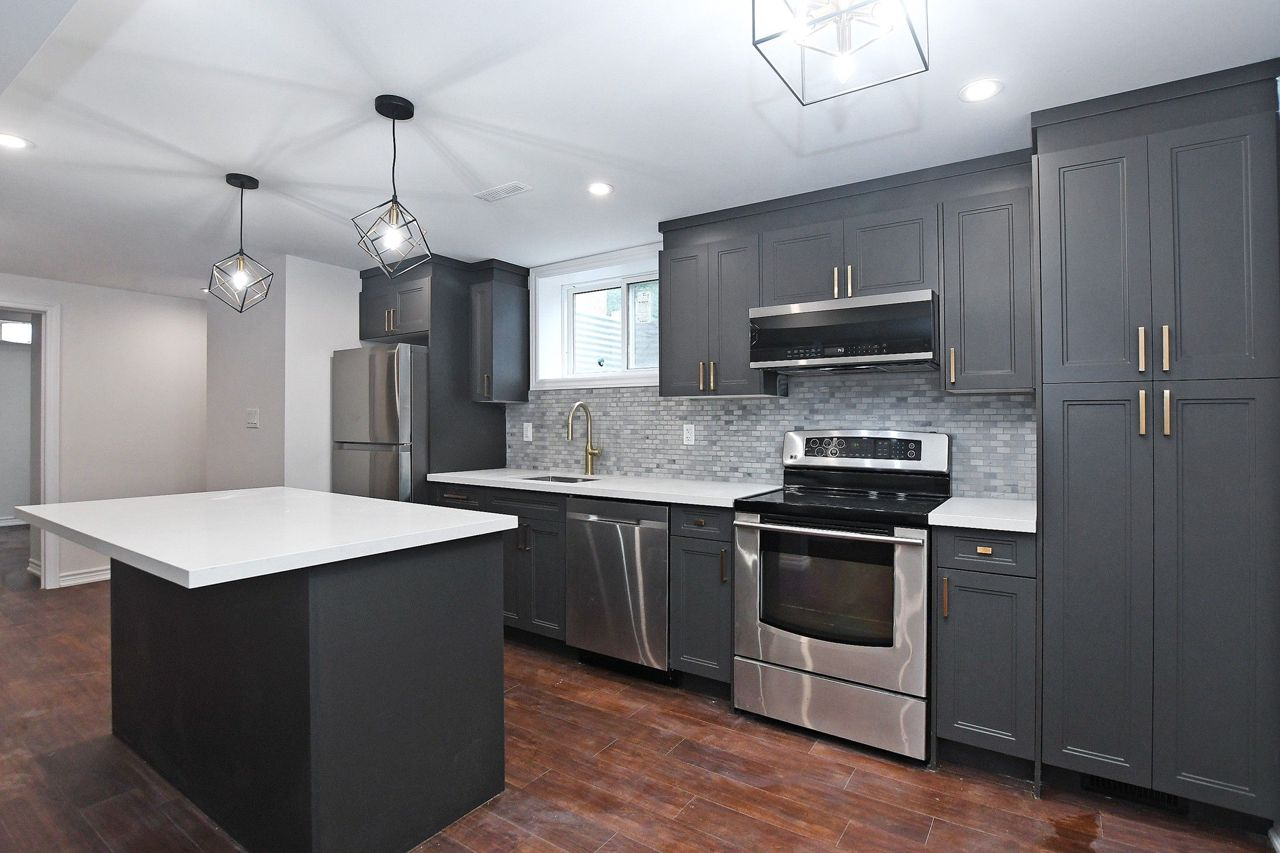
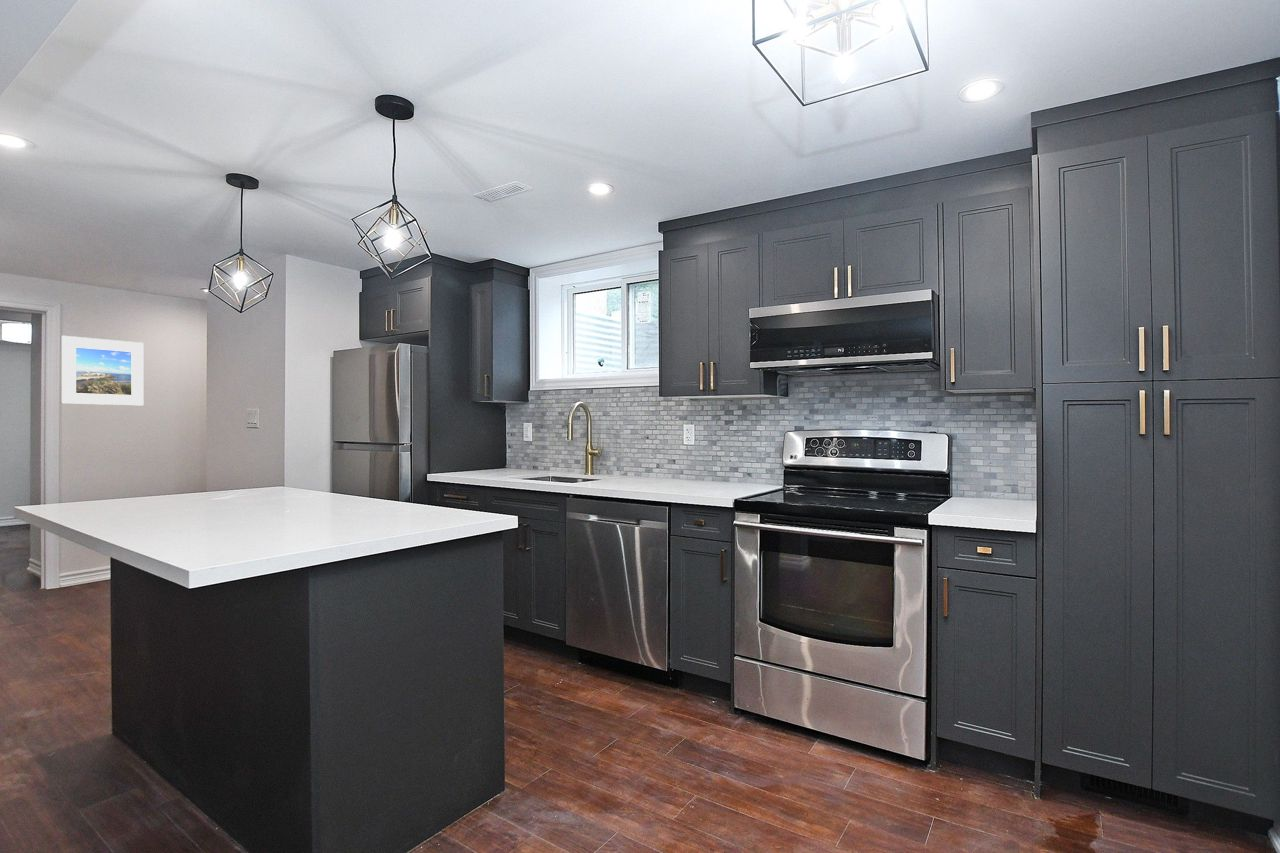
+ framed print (104, 371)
